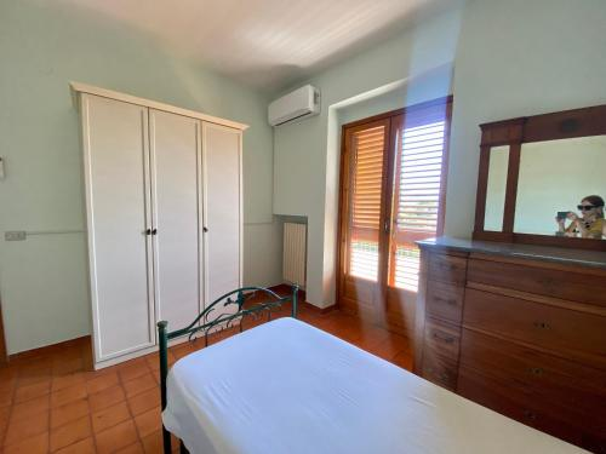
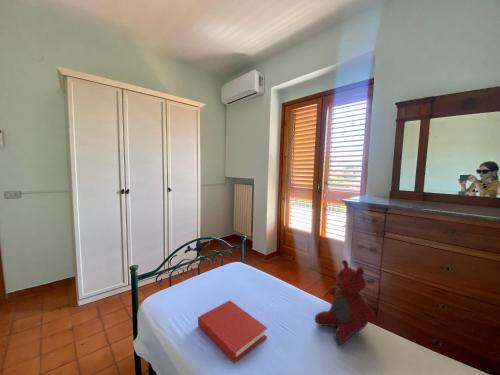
+ book (231, 326)
+ teddy bear (343, 297)
